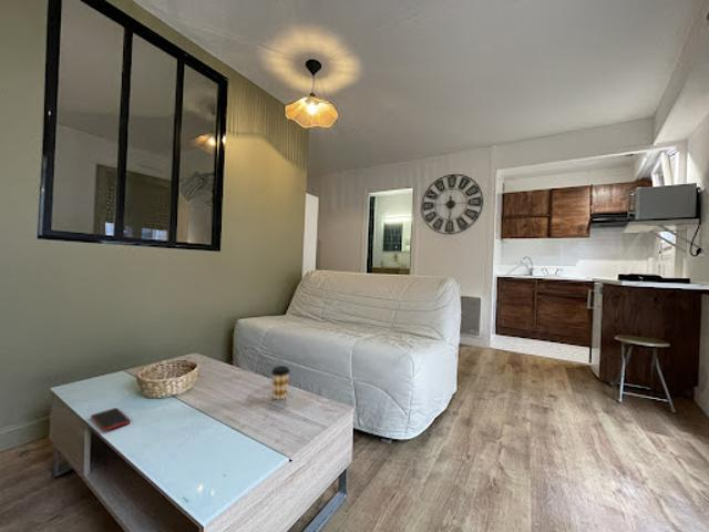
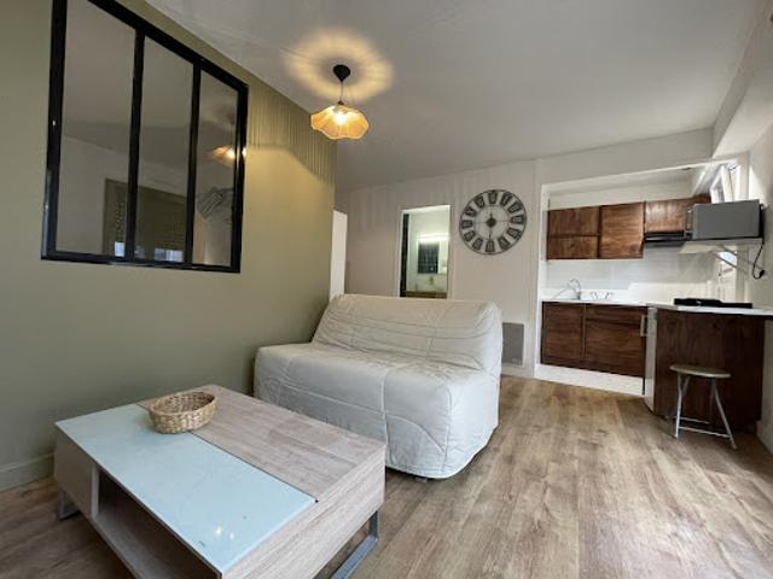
- cell phone (110, 419)
- coffee cup (280, 382)
